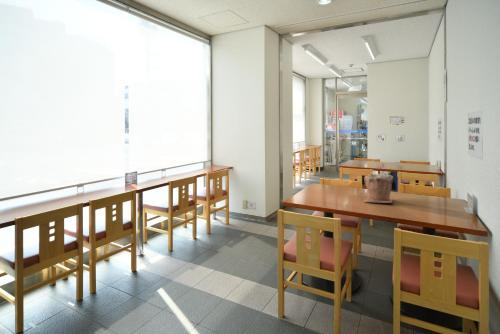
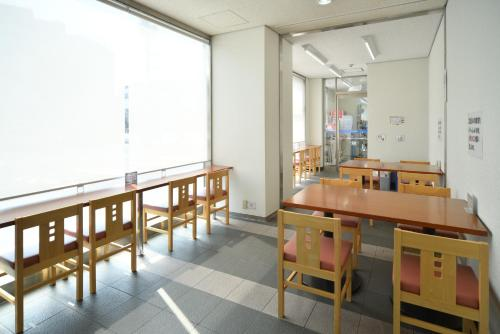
- plant pot (378, 187)
